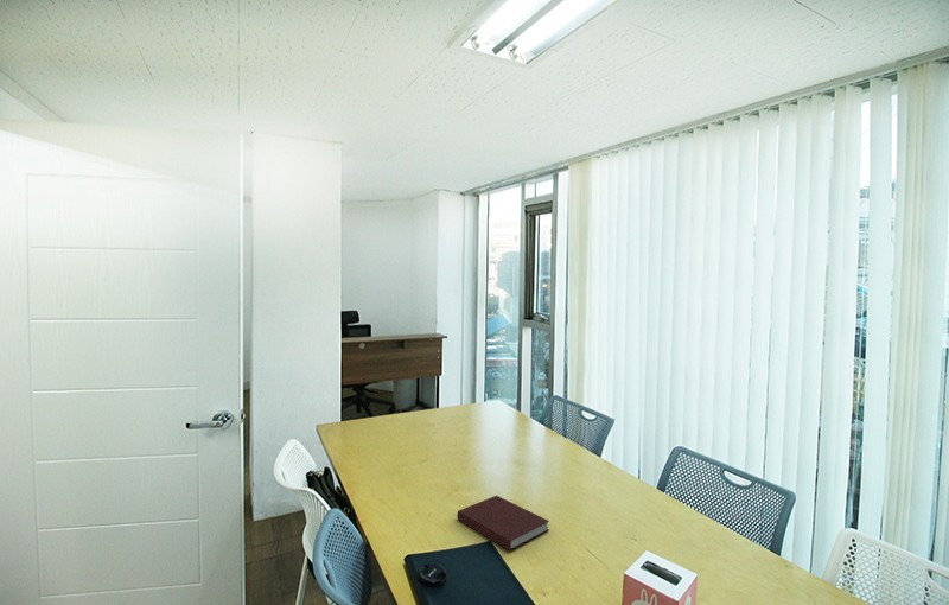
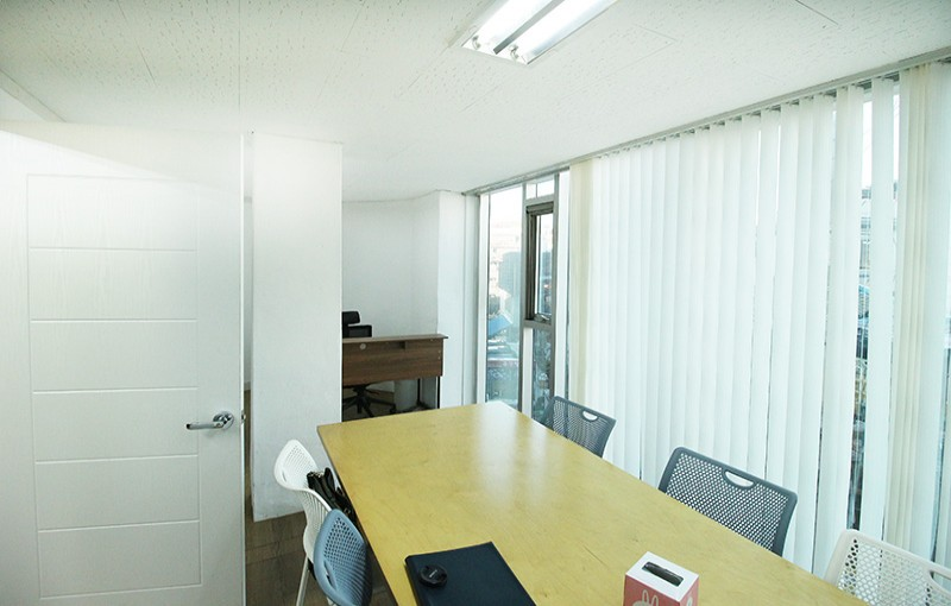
- notebook (502, 520)
